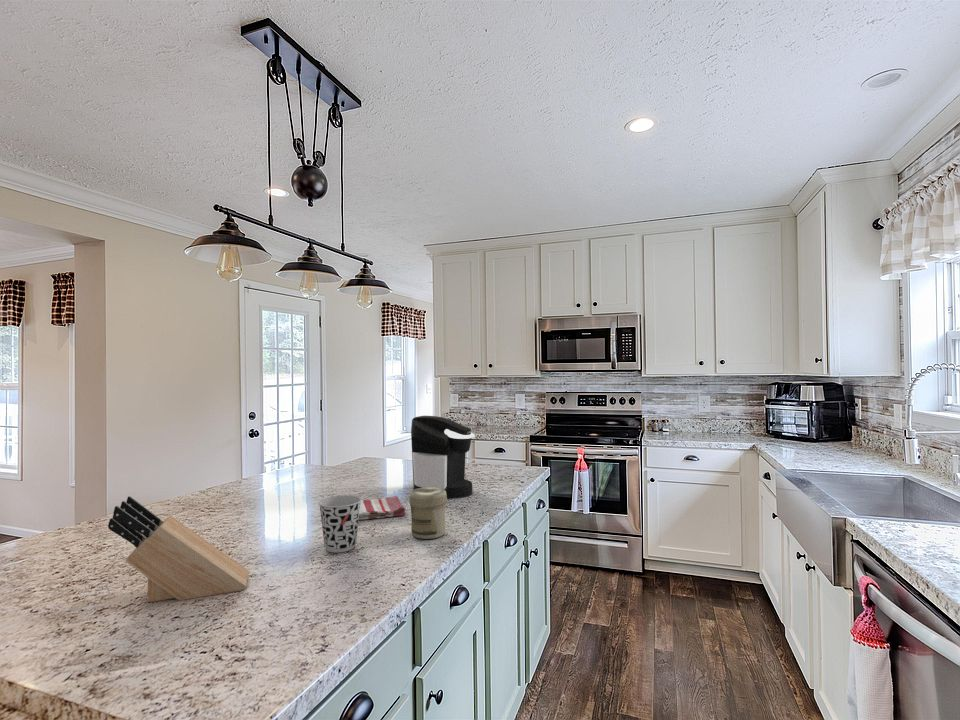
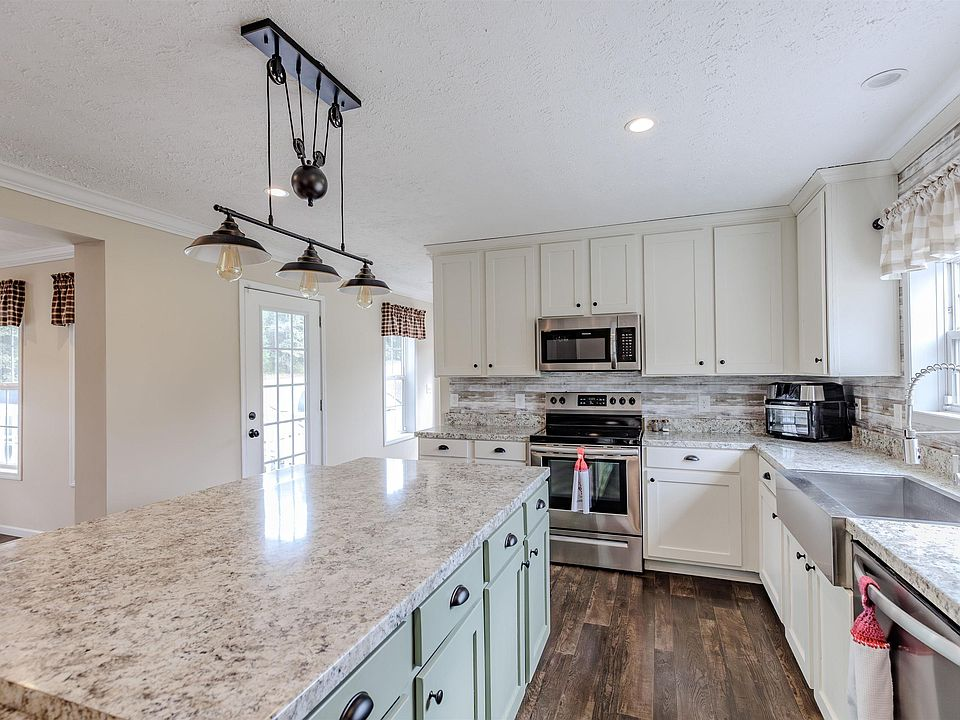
- coffee maker (444, 454)
- cup (340, 523)
- dish towel (365, 507)
- knife block (181, 543)
- jar (428, 512)
